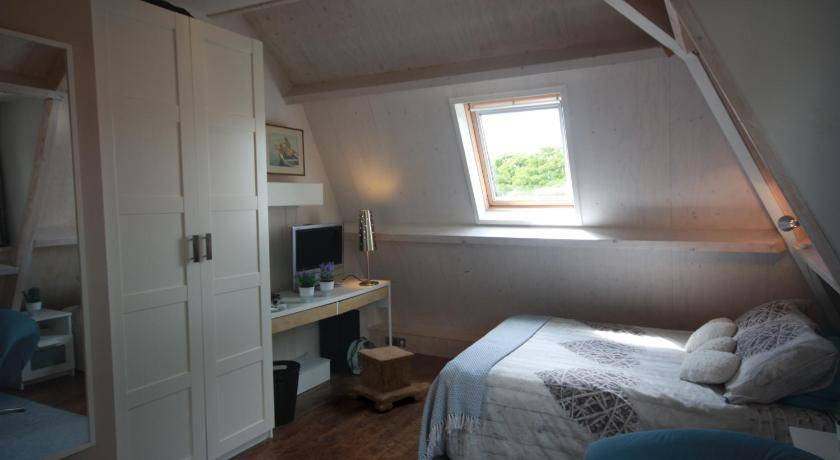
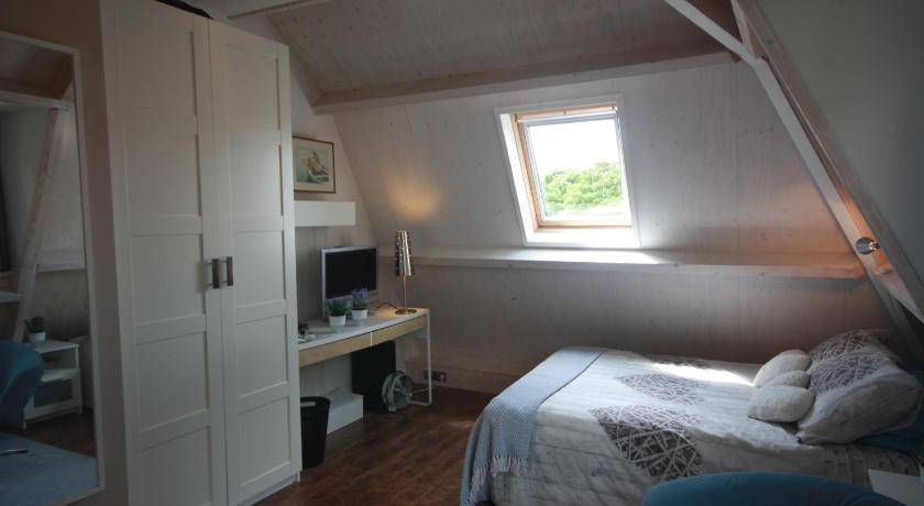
- stool (385, 374)
